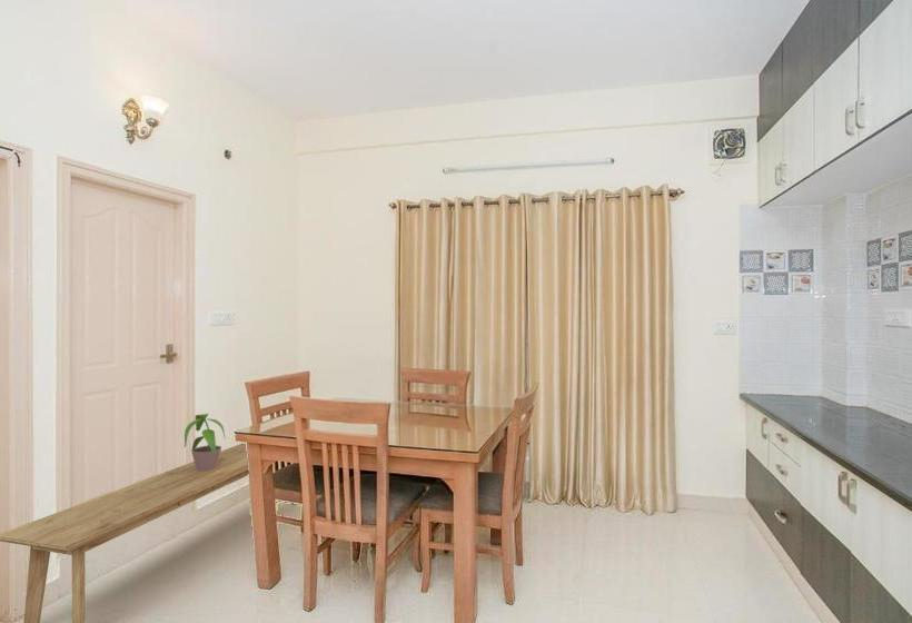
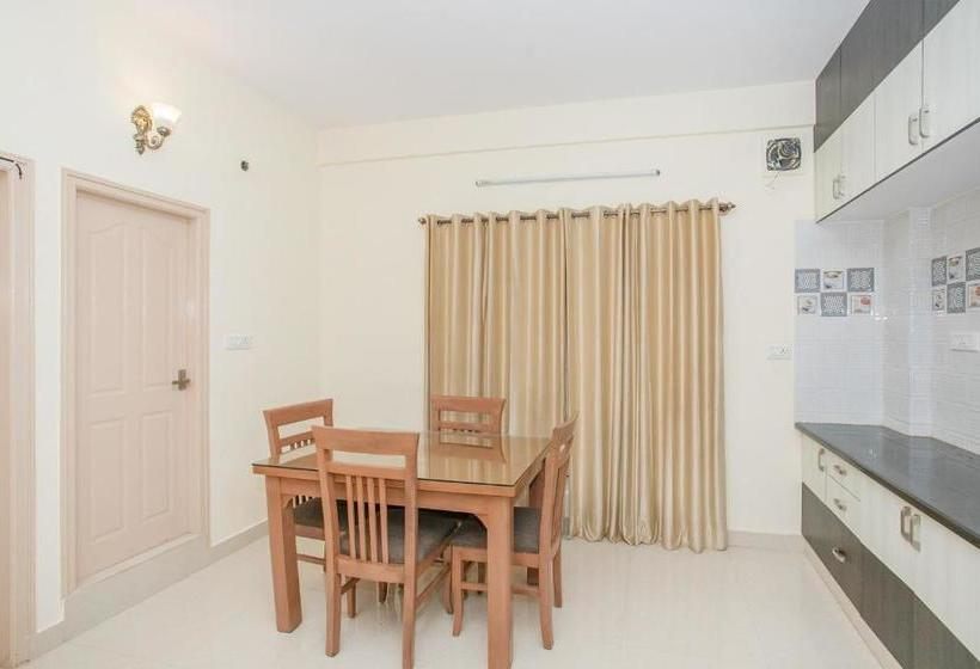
- potted plant (206, 441)
- bench (192, 501)
